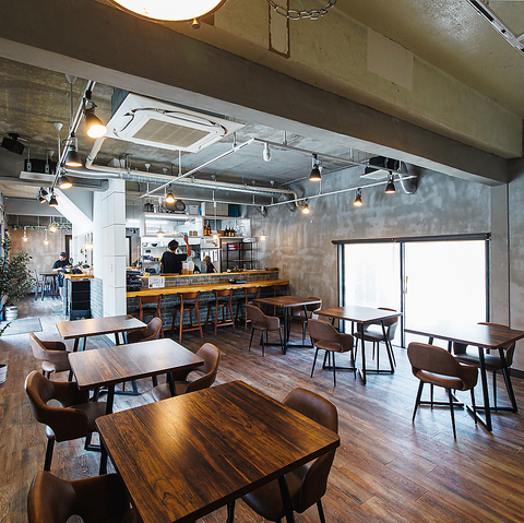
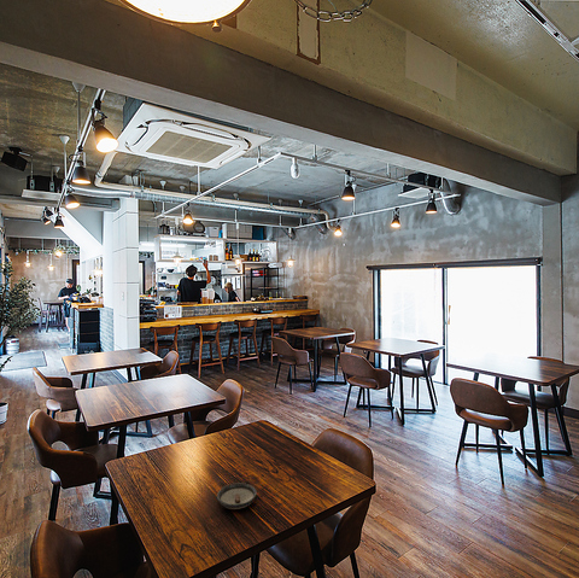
+ saucer (236, 497)
